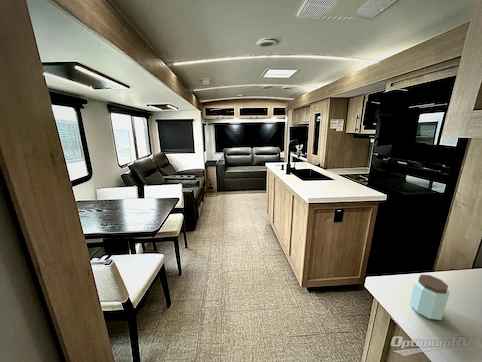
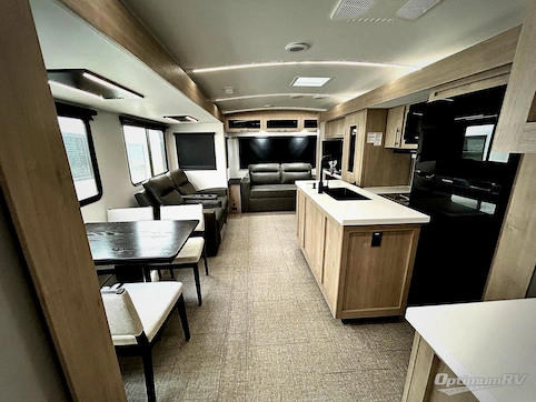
- peanut butter (429, 296)
